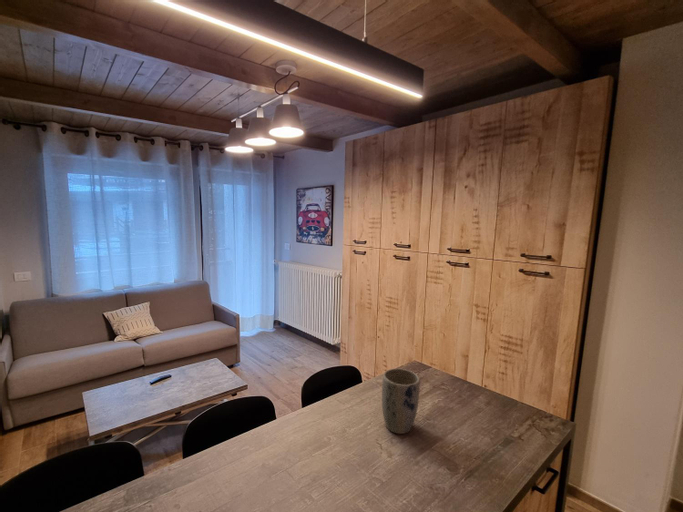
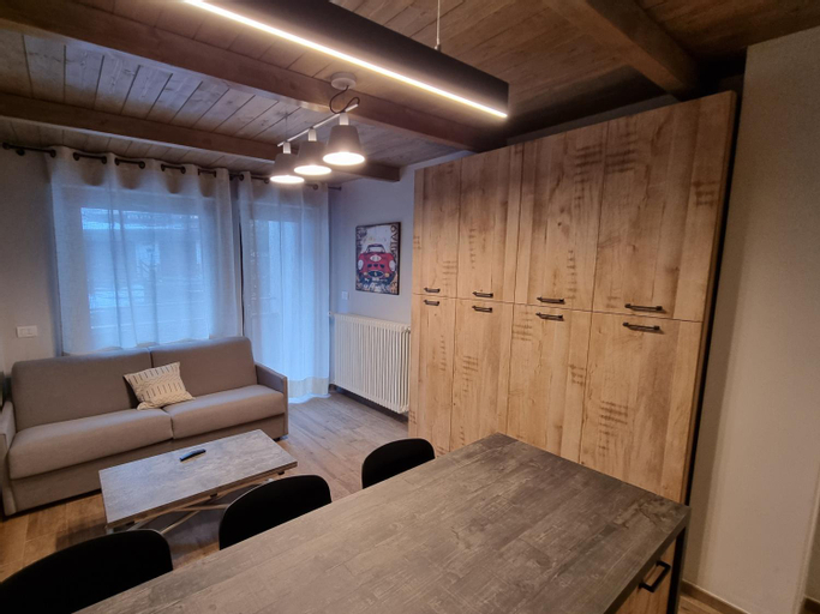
- plant pot (399, 401)
